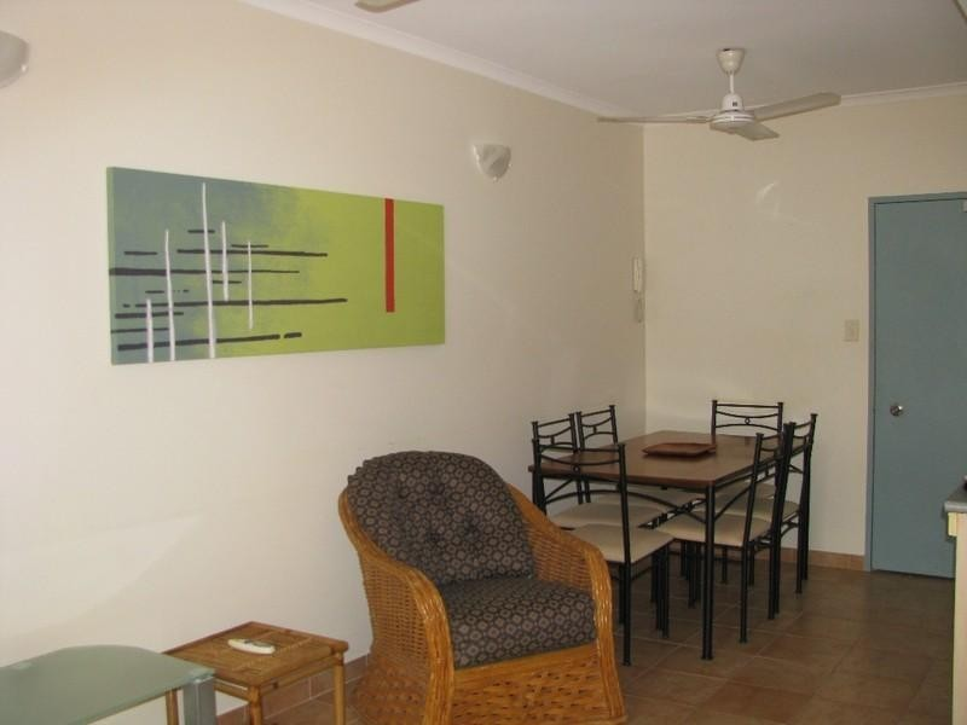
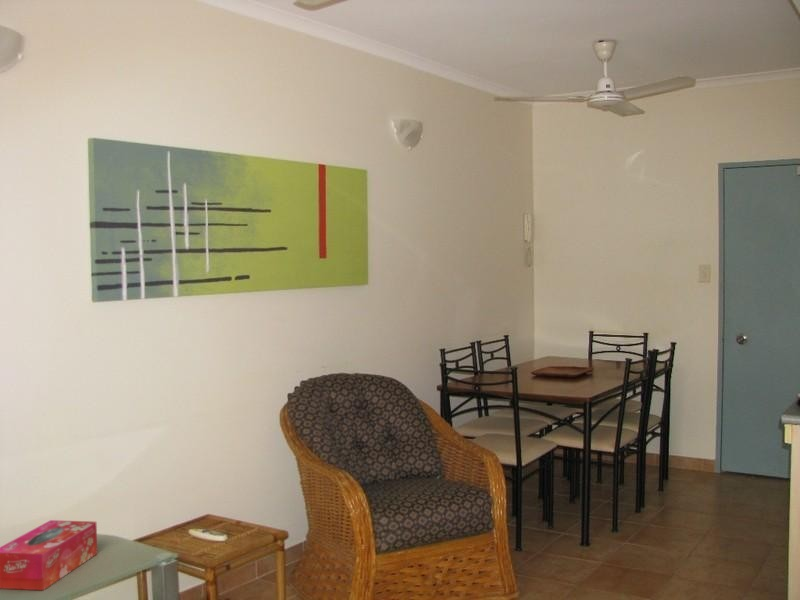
+ tissue box (47, 553)
